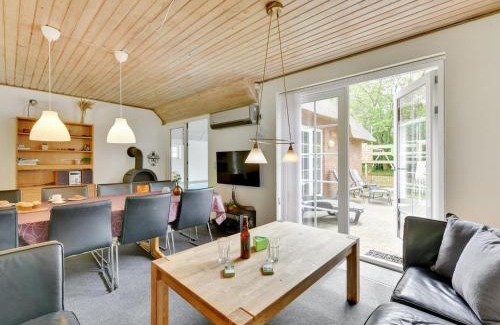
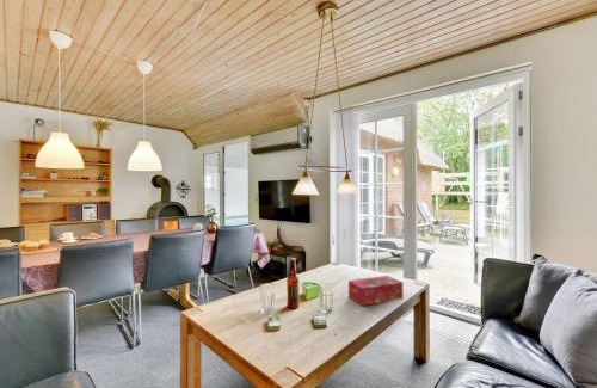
+ tissue box (375, 289)
